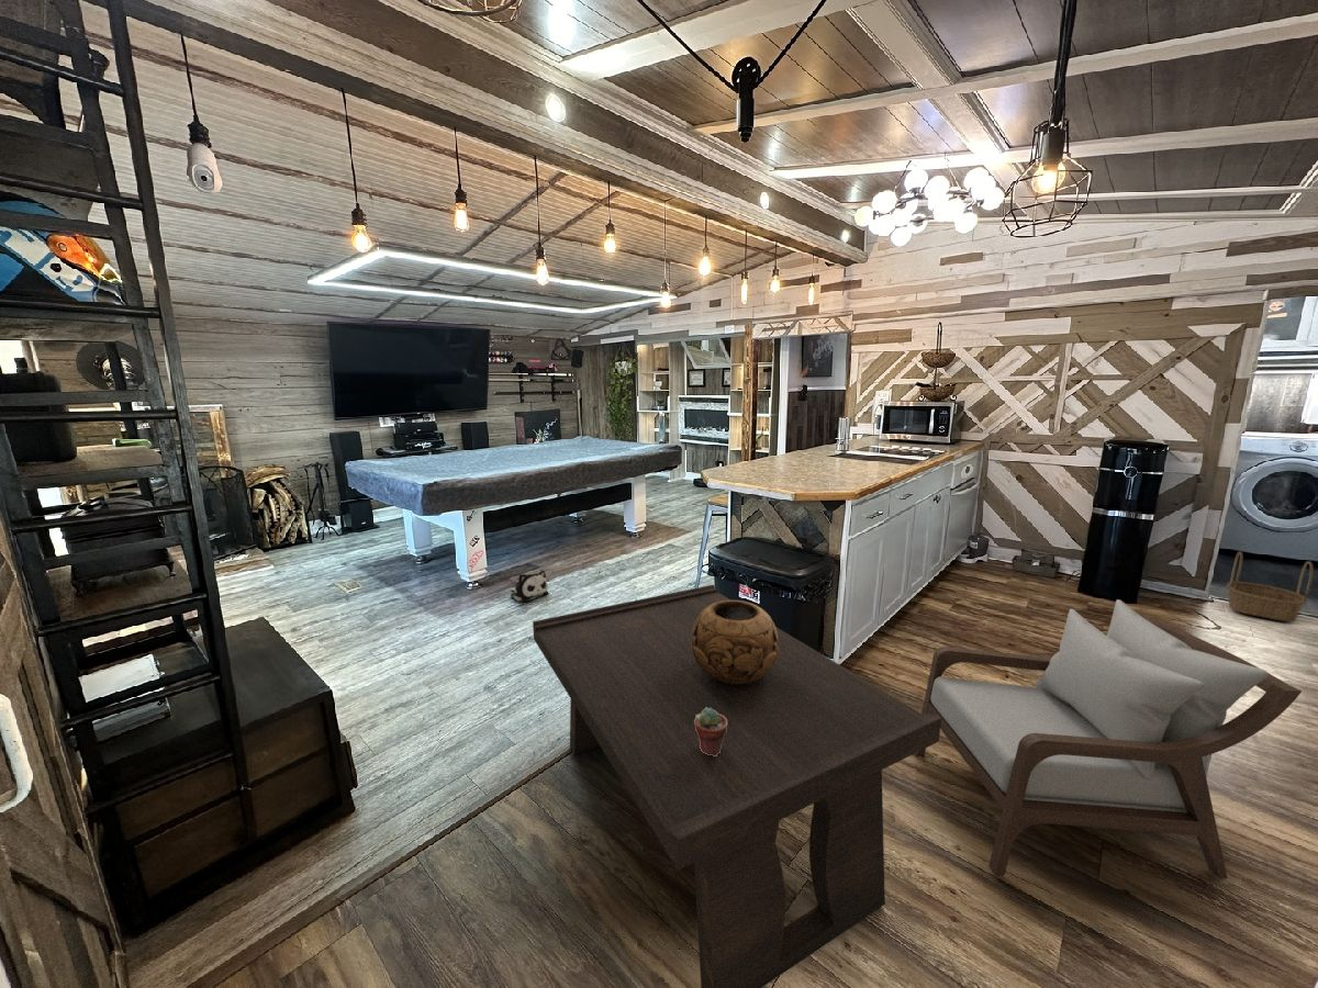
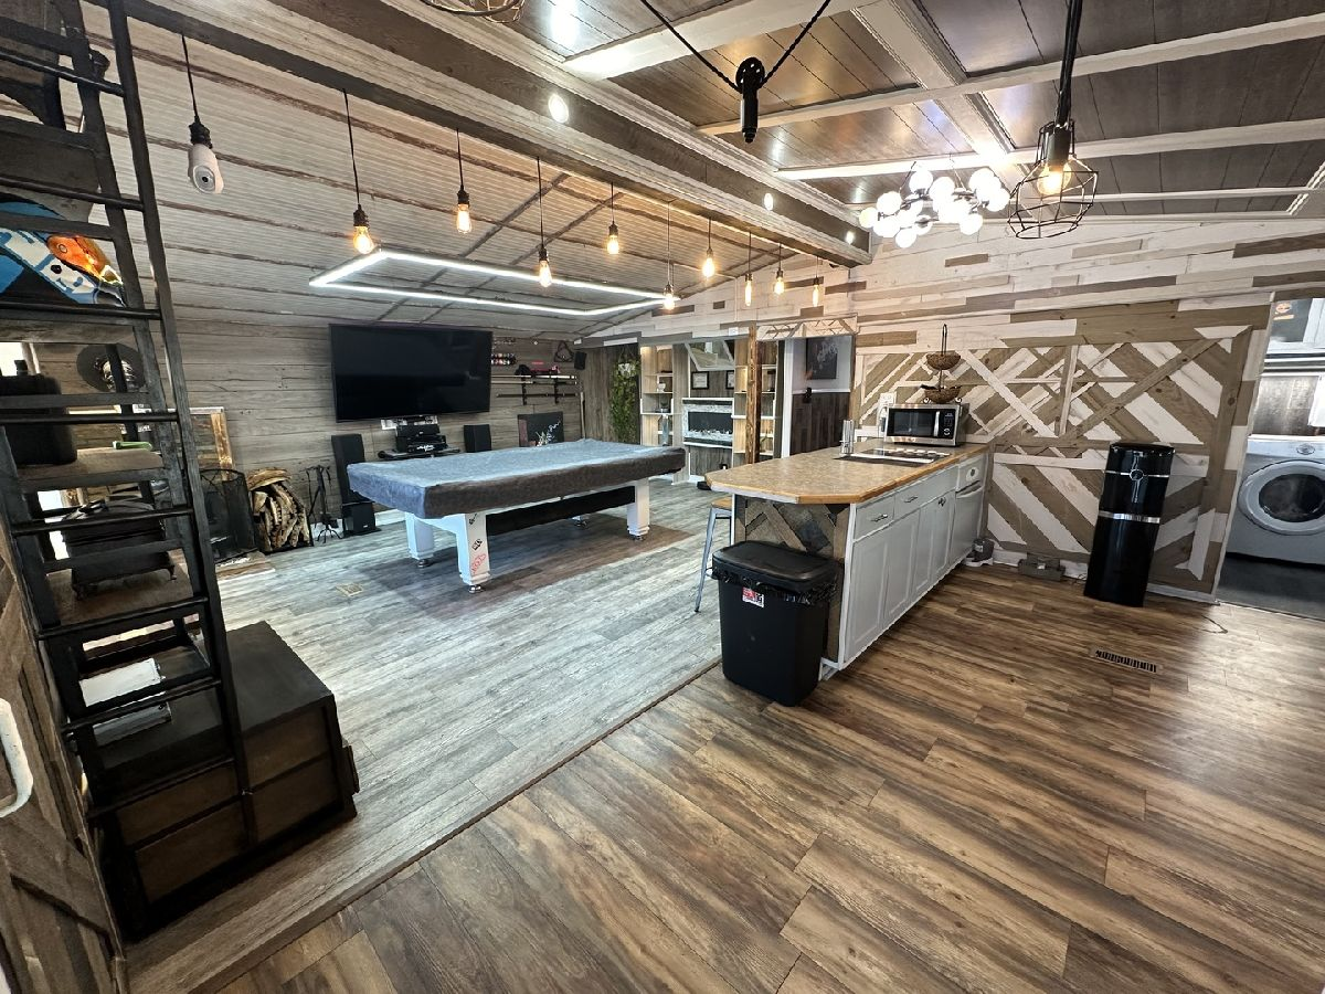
- coffee table (699, 740)
- basket (1266, 585)
- potted succulent (711, 728)
- armchair (1077, 721)
- plush toy (524, 581)
- decorative bowl (734, 641)
